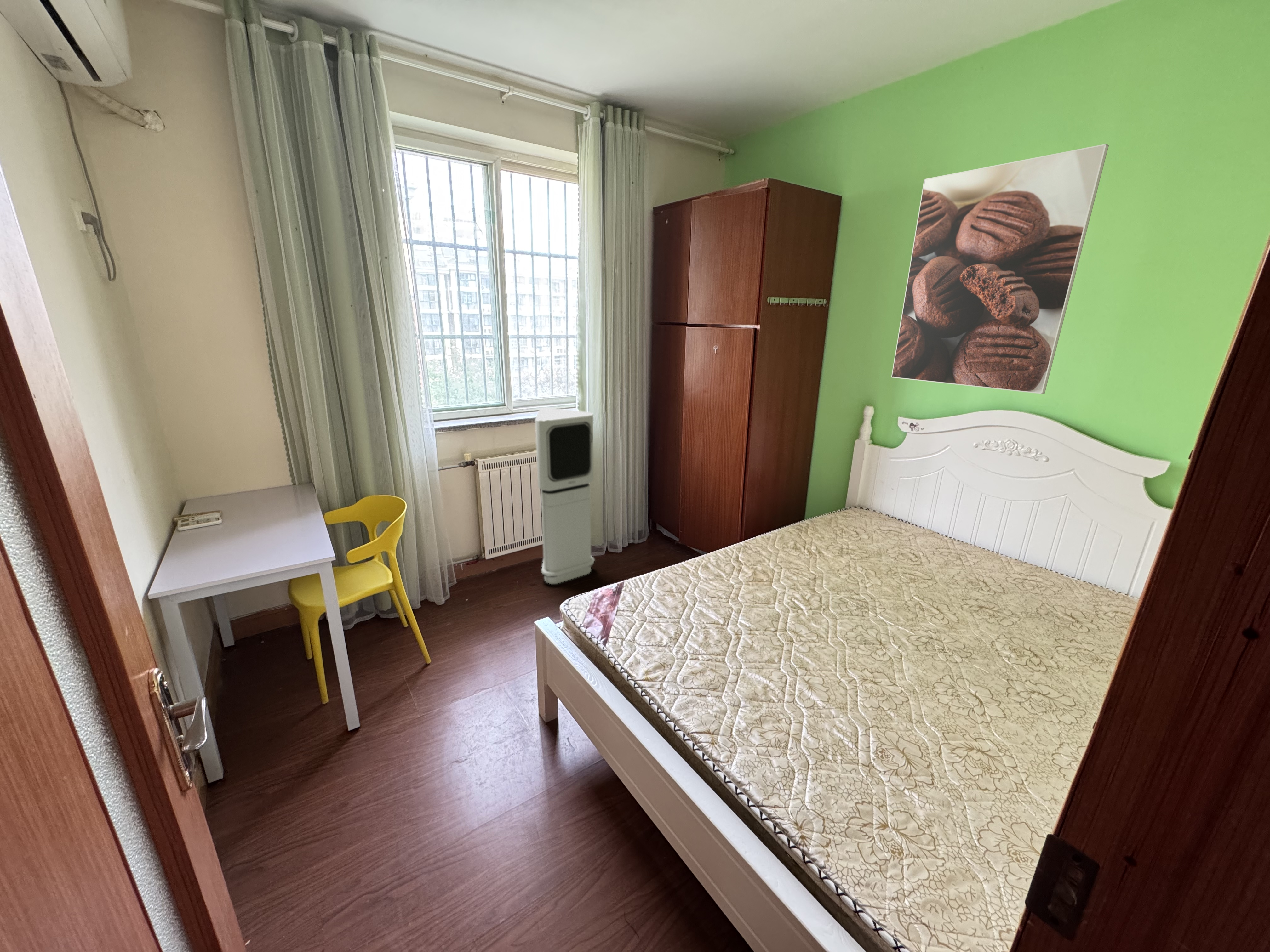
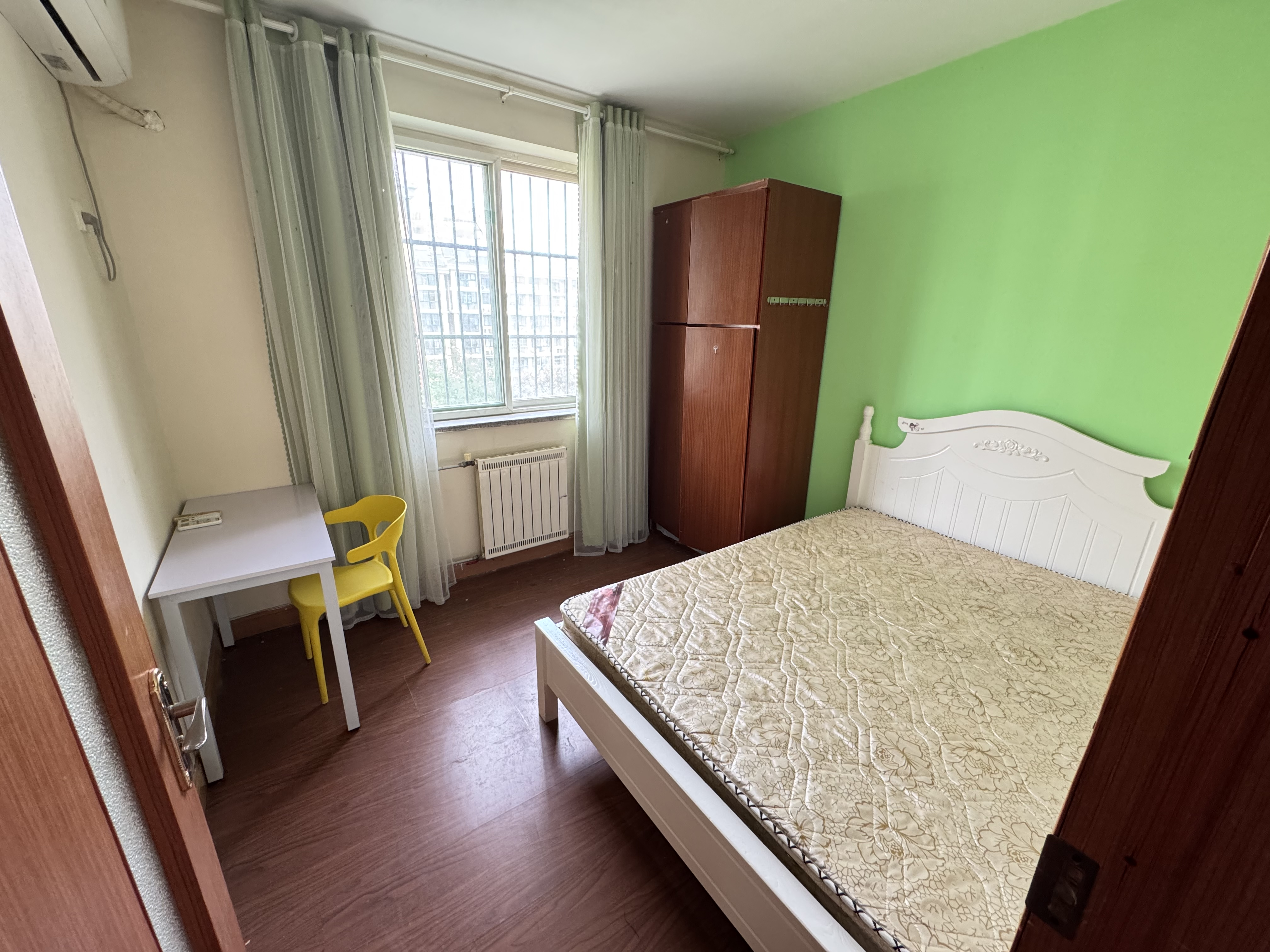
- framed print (981, 281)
- air purifier (558, 494)
